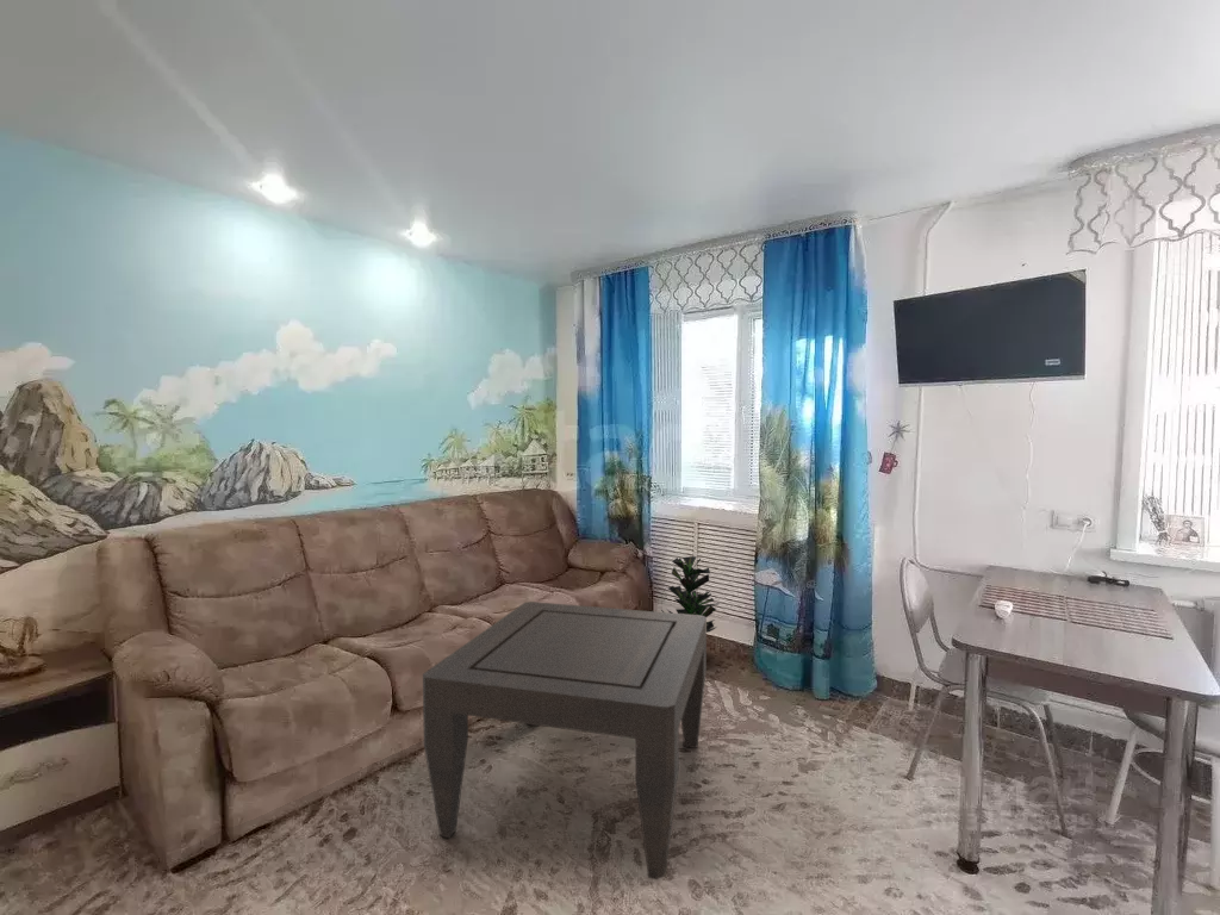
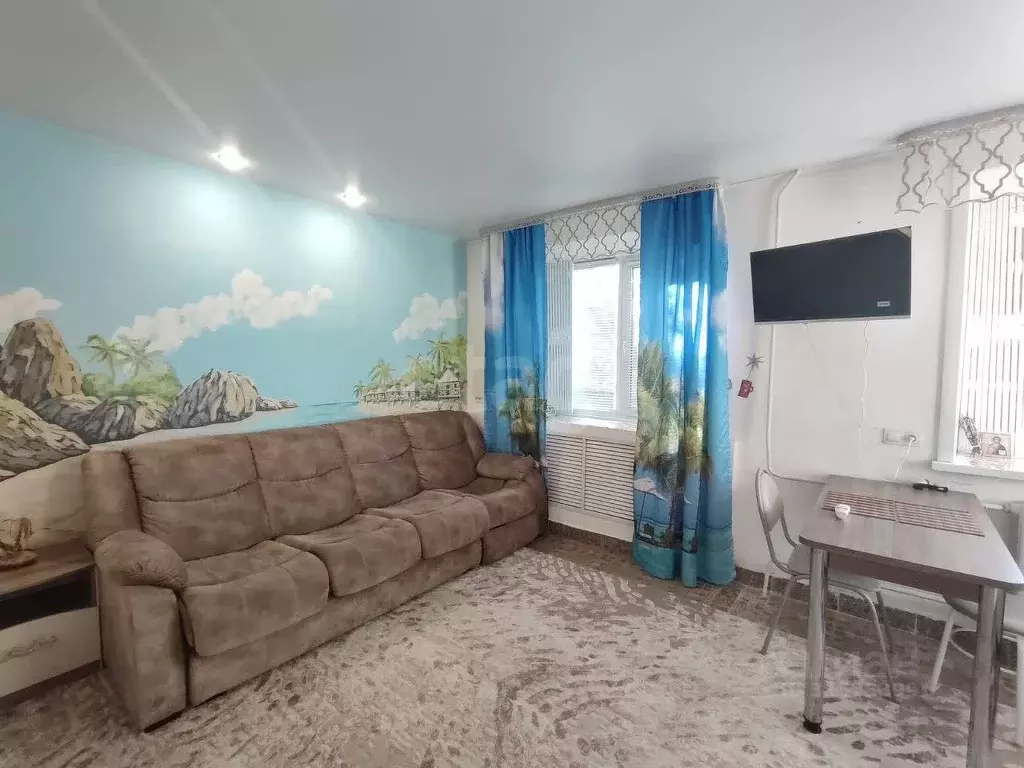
- coffee table (583, 712)
- potted plant (692, 606)
